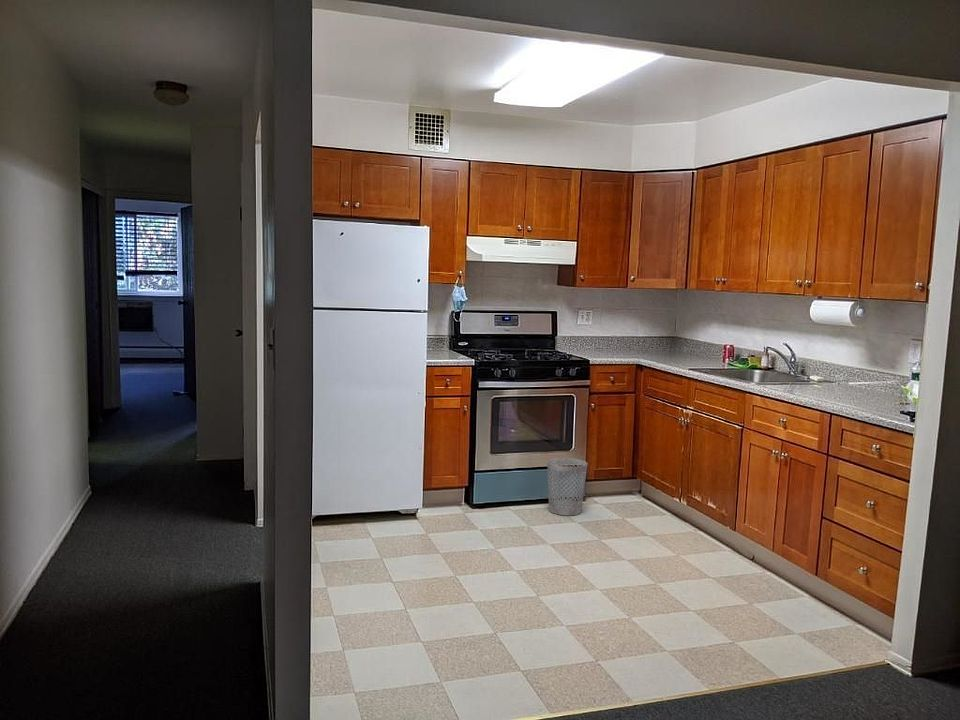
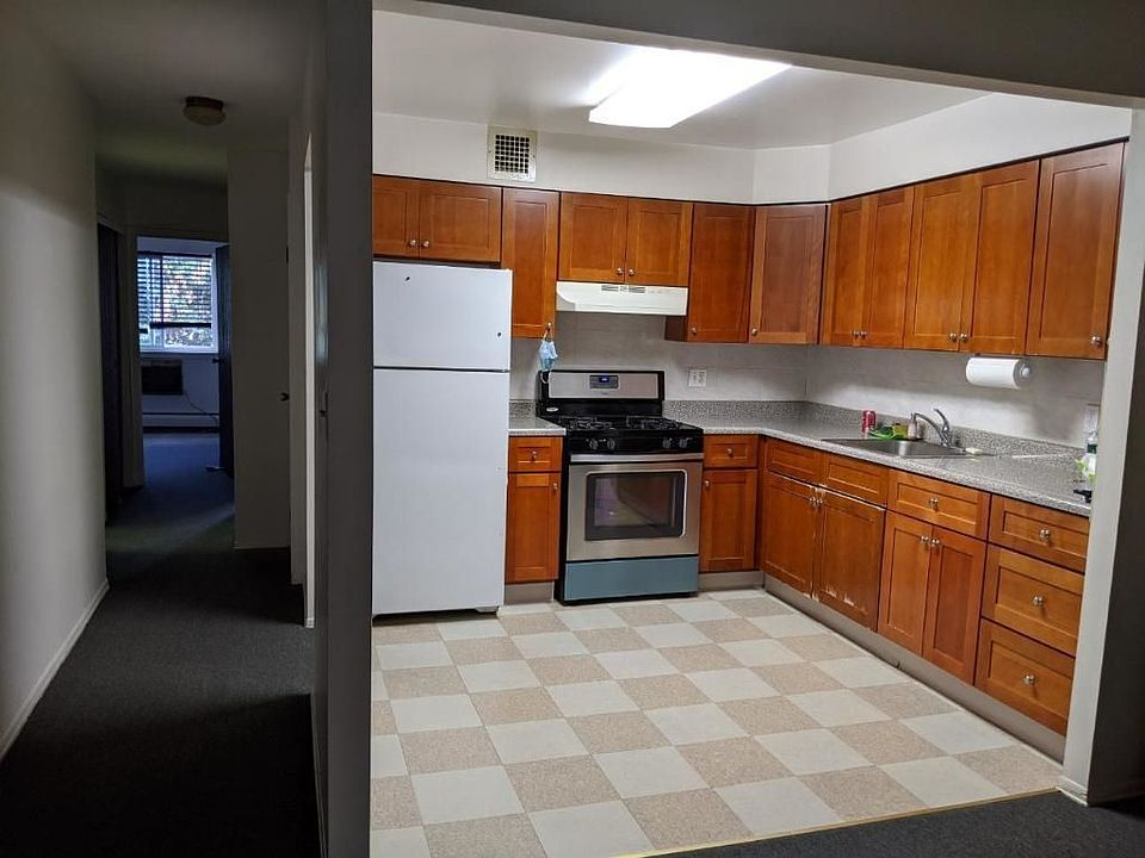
- wastebasket (566, 486)
